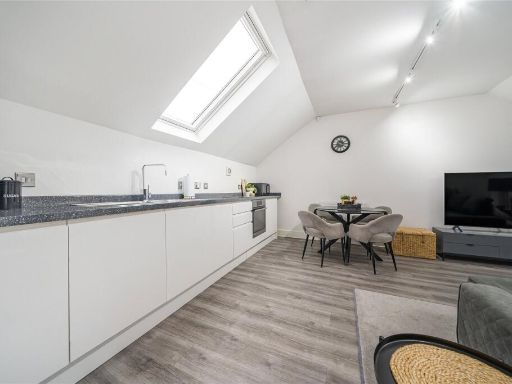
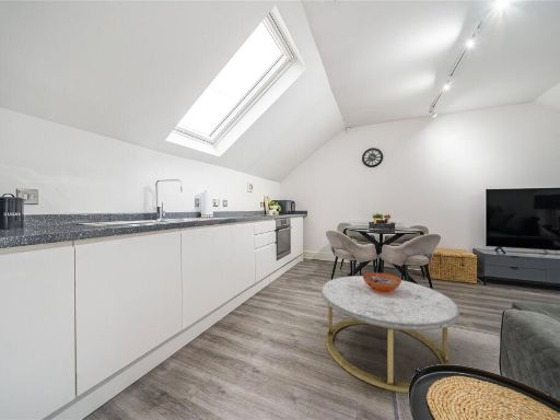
+ decorative bowl (381, 283)
+ coffee table (382, 320)
